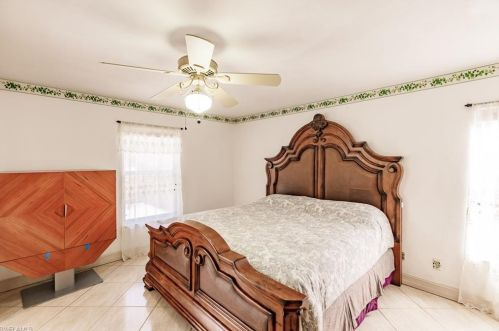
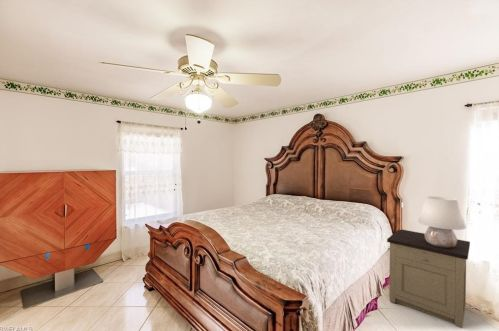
+ table lamp (440, 221)
+ nightstand (427, 272)
